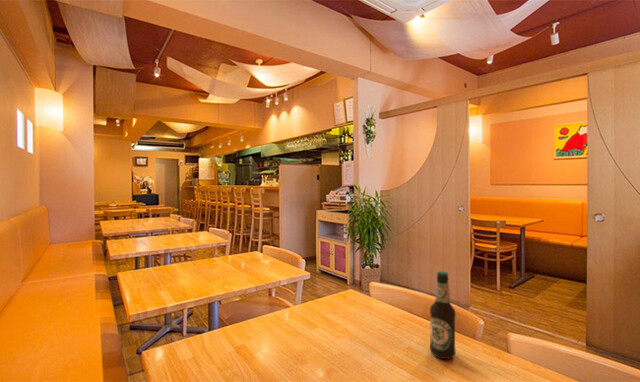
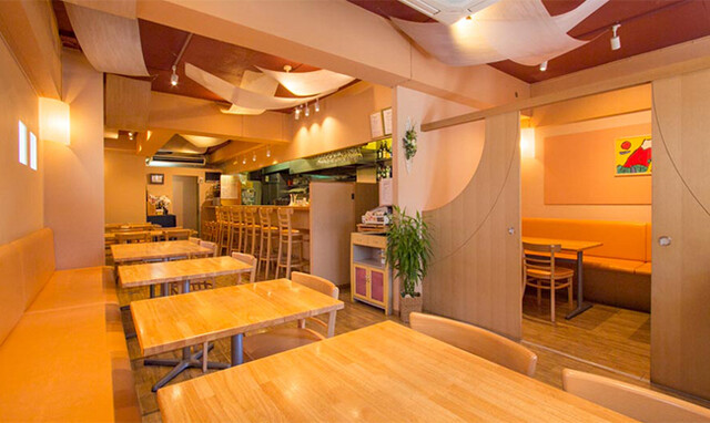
- bottle (442, 313)
